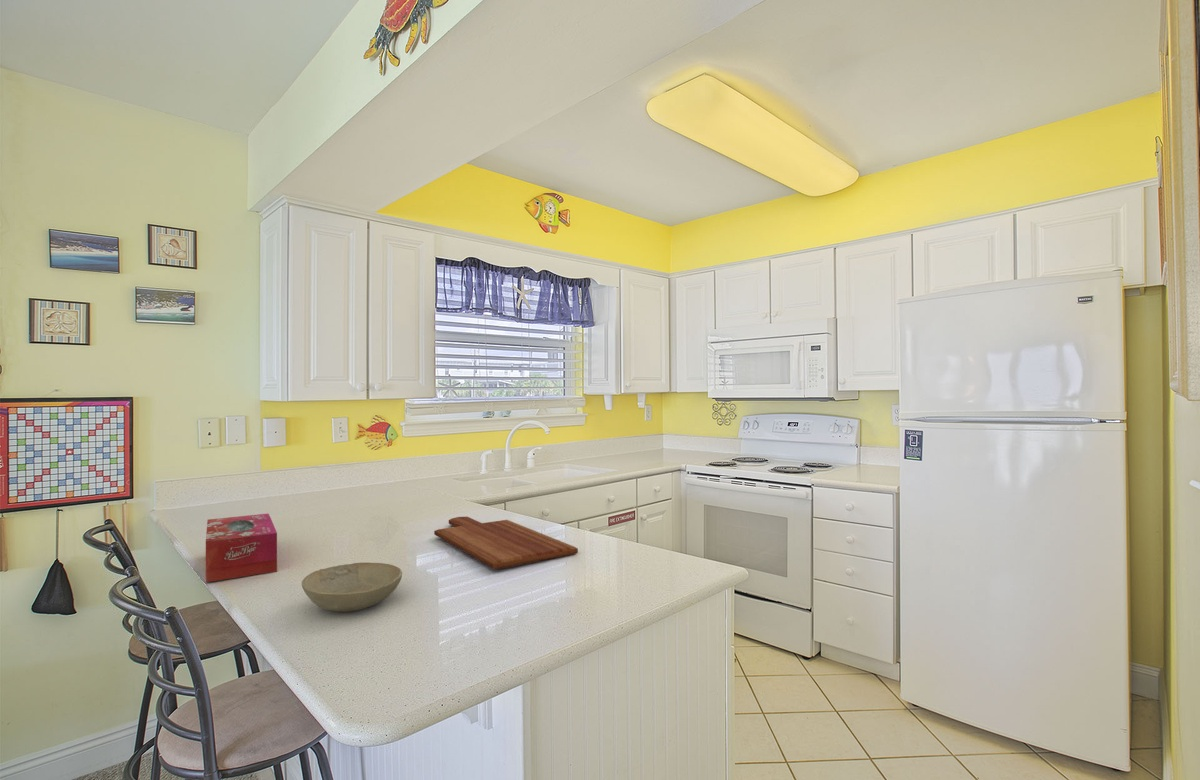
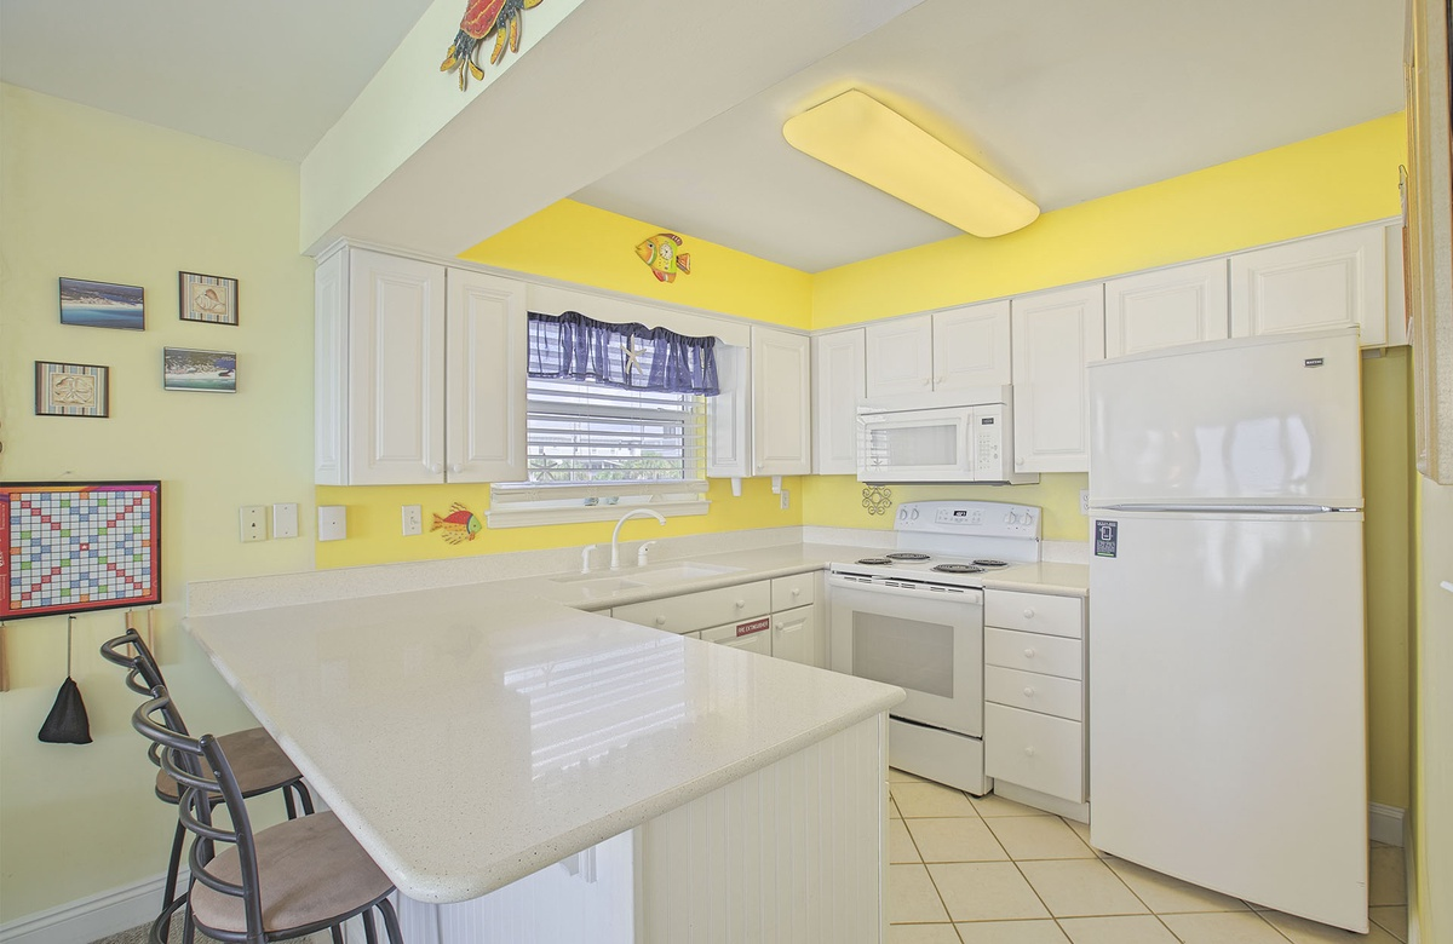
- cutting board (499, 540)
- tissue box (240, 544)
- bowl (353, 588)
